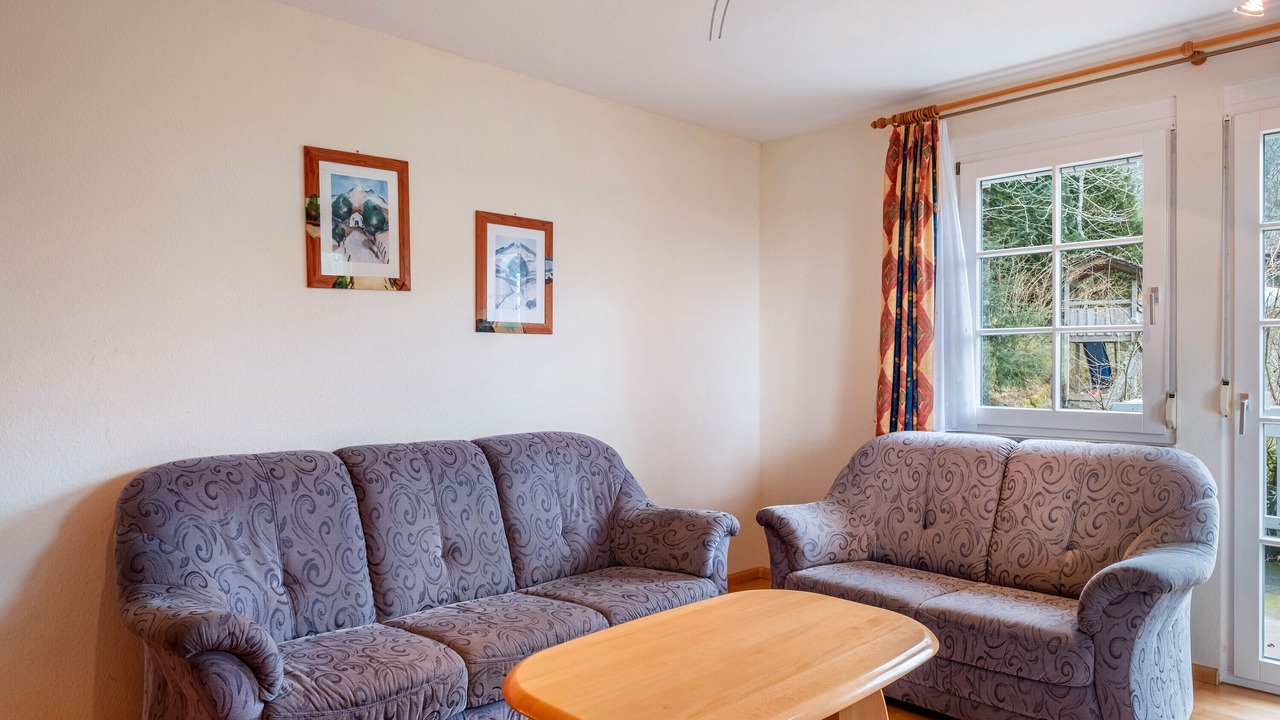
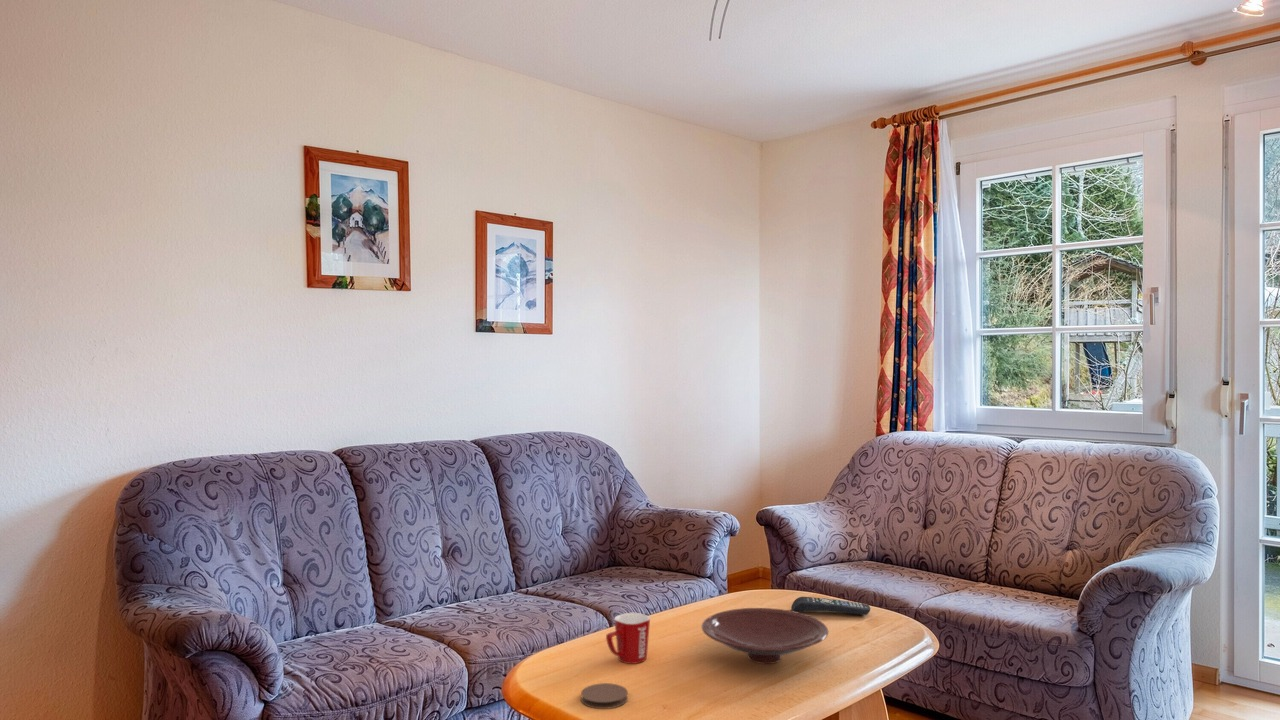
+ remote control (830, 606)
+ bowl (764, 642)
+ mug (626, 640)
+ coaster (604, 695)
